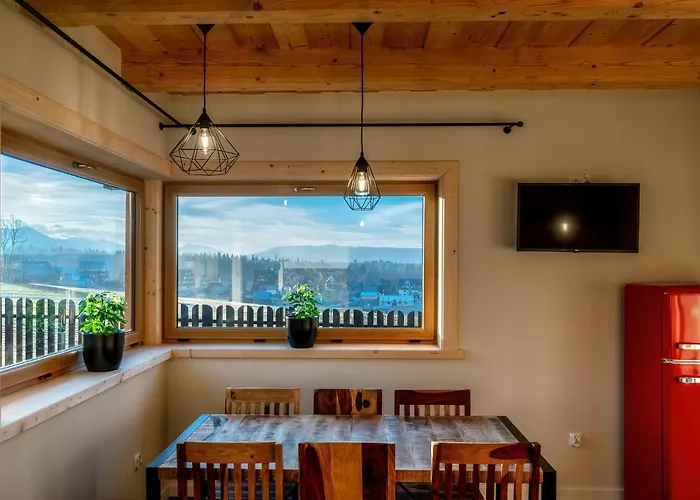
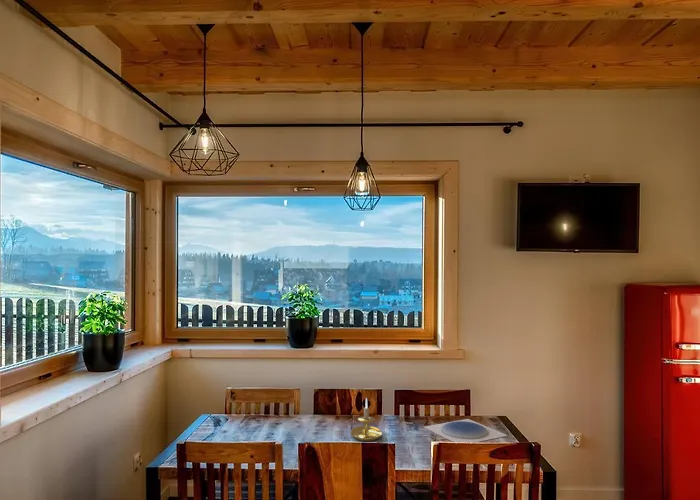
+ plate (464, 428)
+ candle holder (366, 417)
